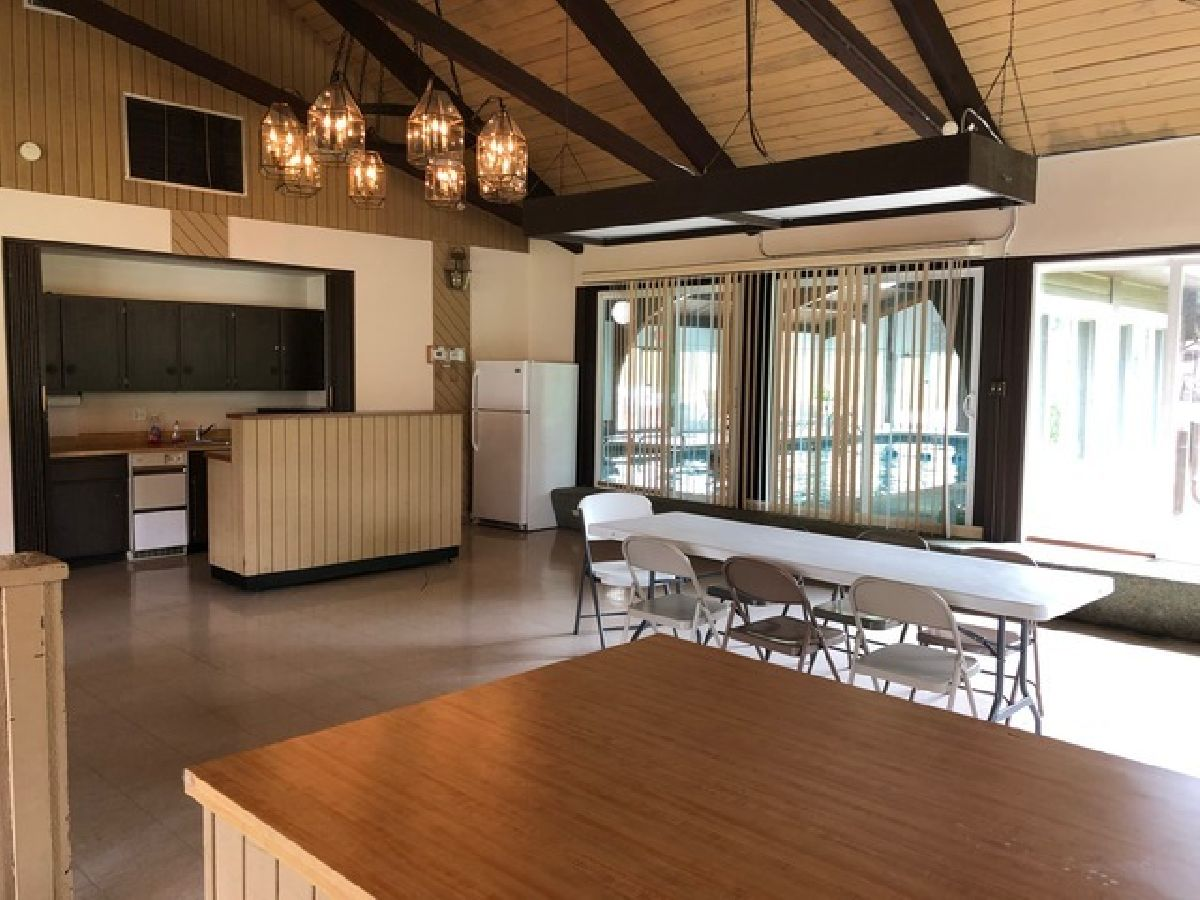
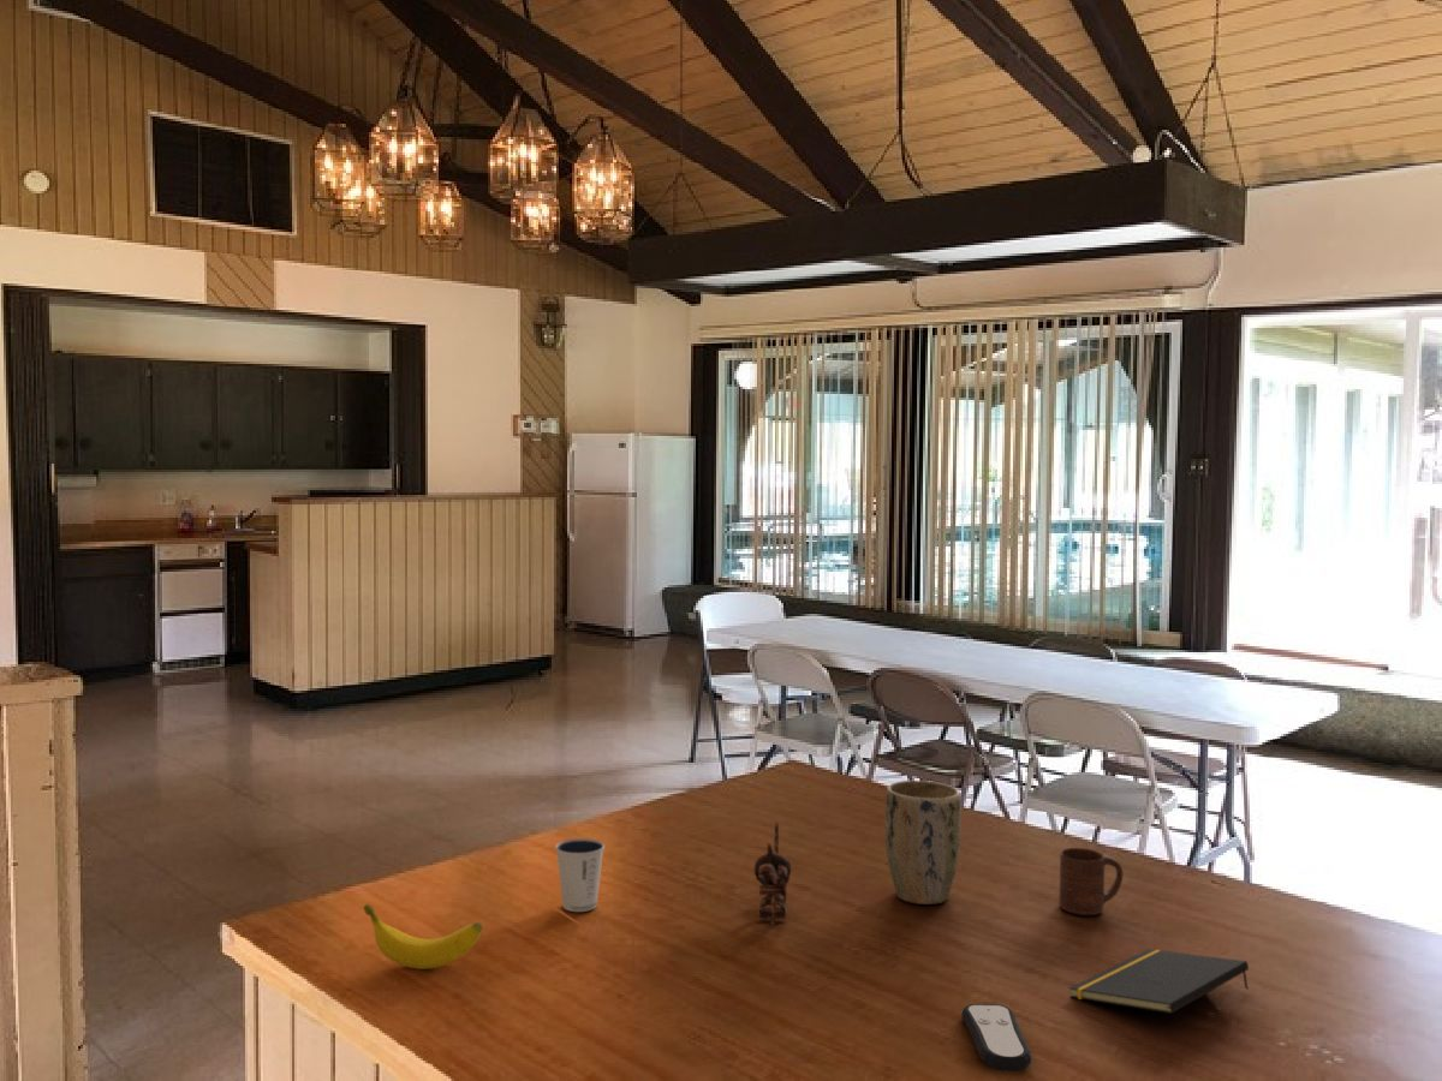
+ notepad (1158, 979)
+ remote control (996, 1034)
+ teapot (771, 872)
+ banana (421, 938)
+ dixie cup (579, 876)
+ cup (1088, 880)
+ plant pot (922, 842)
